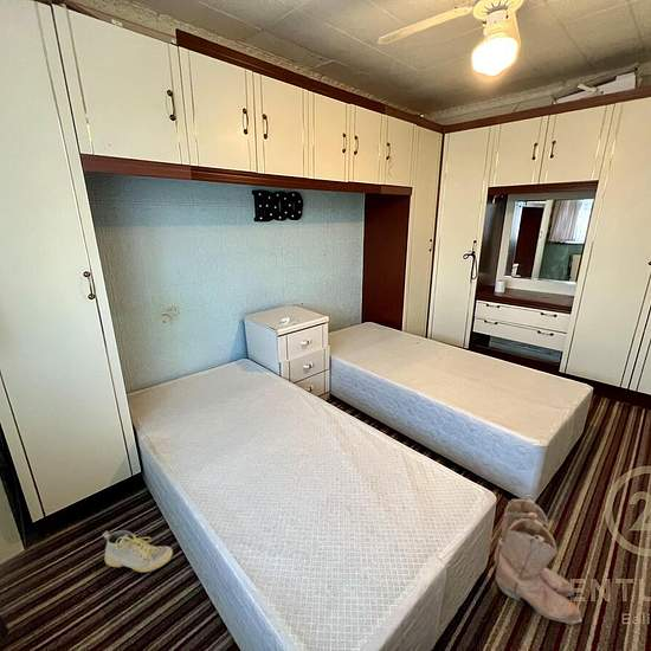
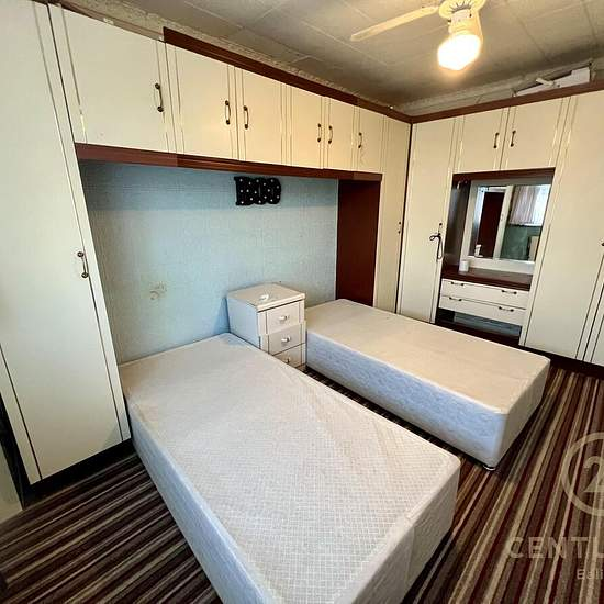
- boots (541, 554)
- shoe (137, 548)
